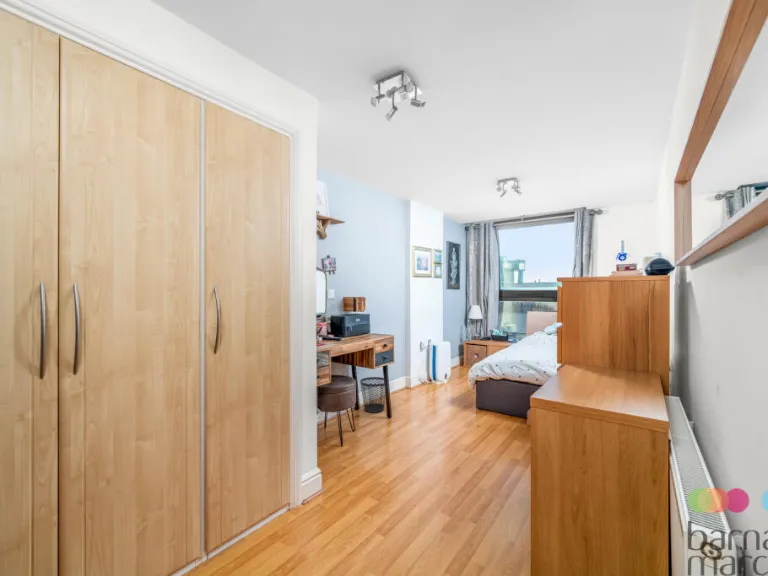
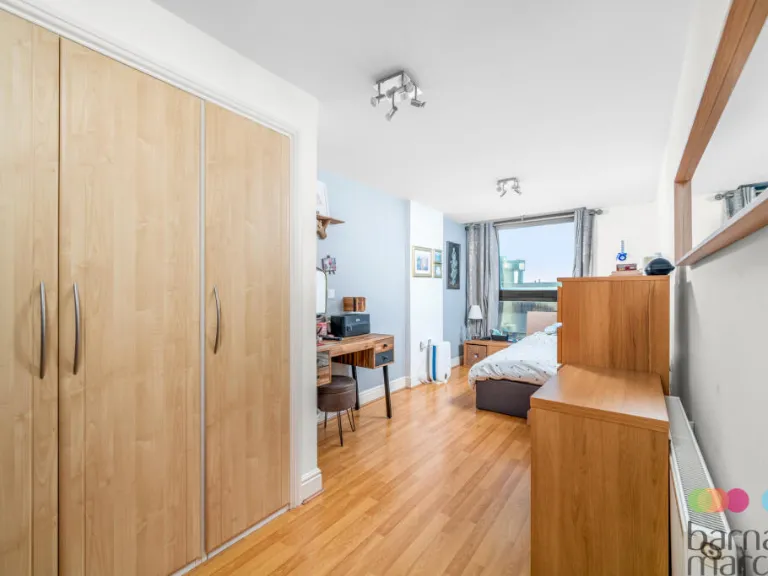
- wastebasket (374, 395)
